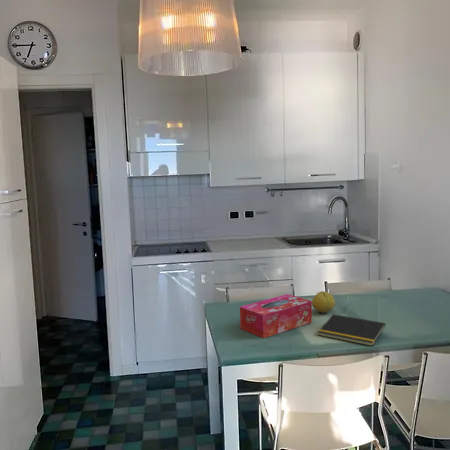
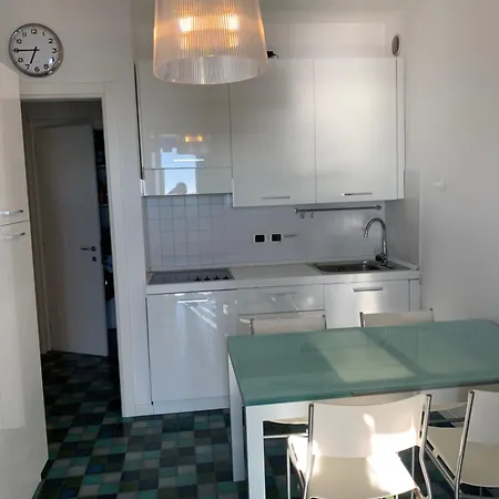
- fruit (323, 302)
- notepad (351, 329)
- tissue box (276, 314)
